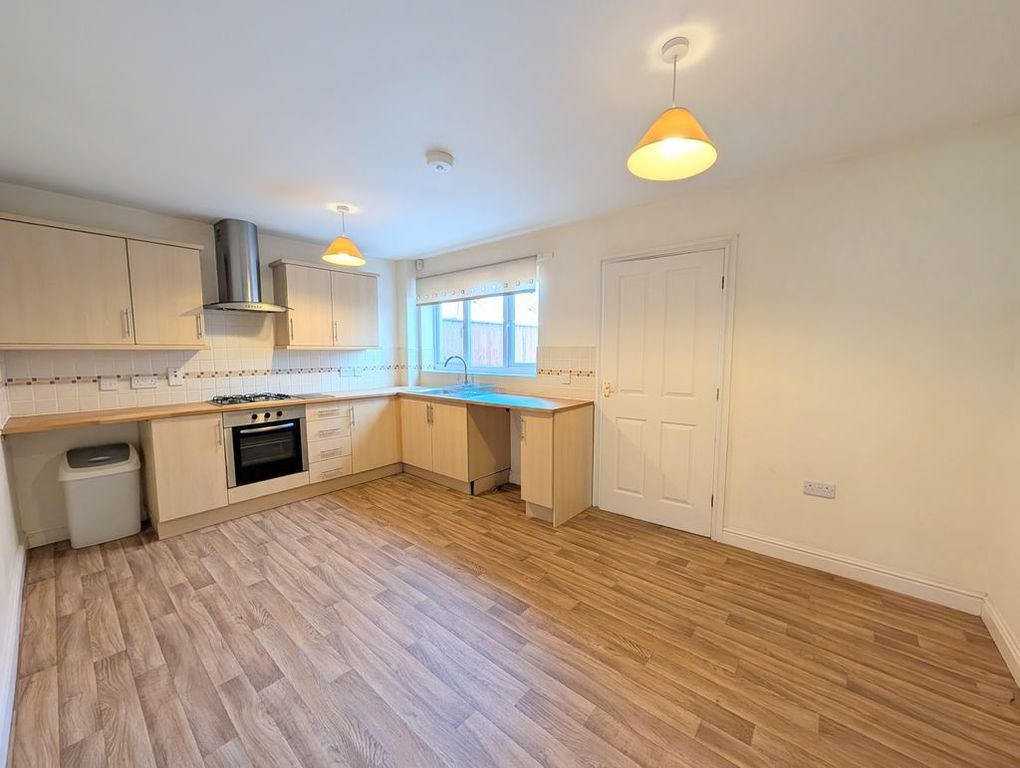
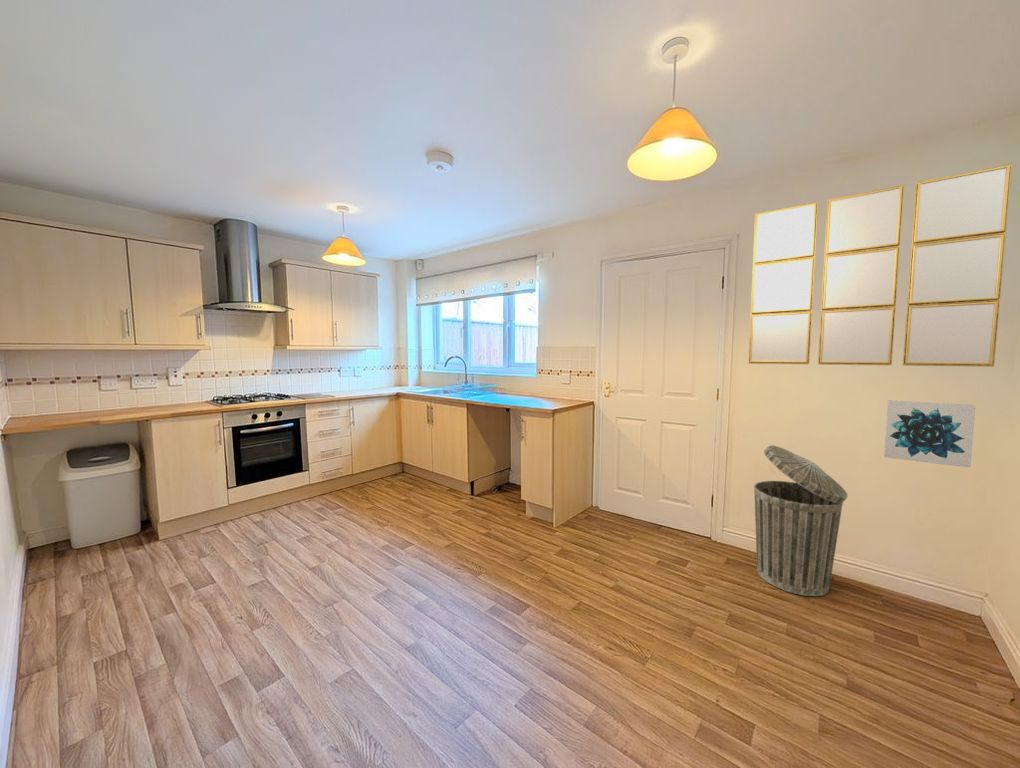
+ trash can (796, 515)
+ wall art (927, 432)
+ home mirror (858, 280)
